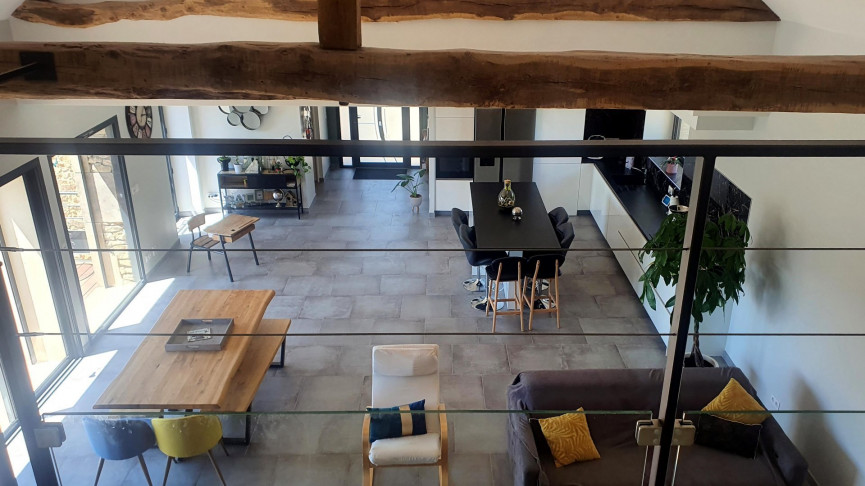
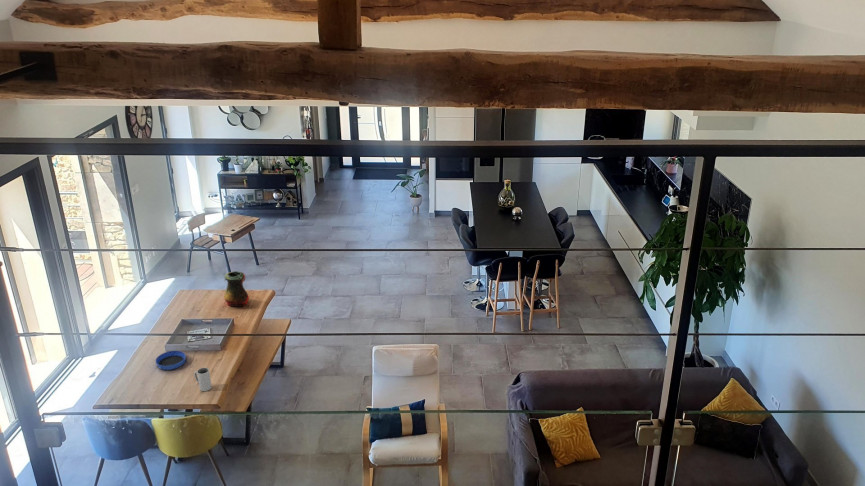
+ mug (202, 378)
+ bowl (170, 360)
+ vase (234, 289)
